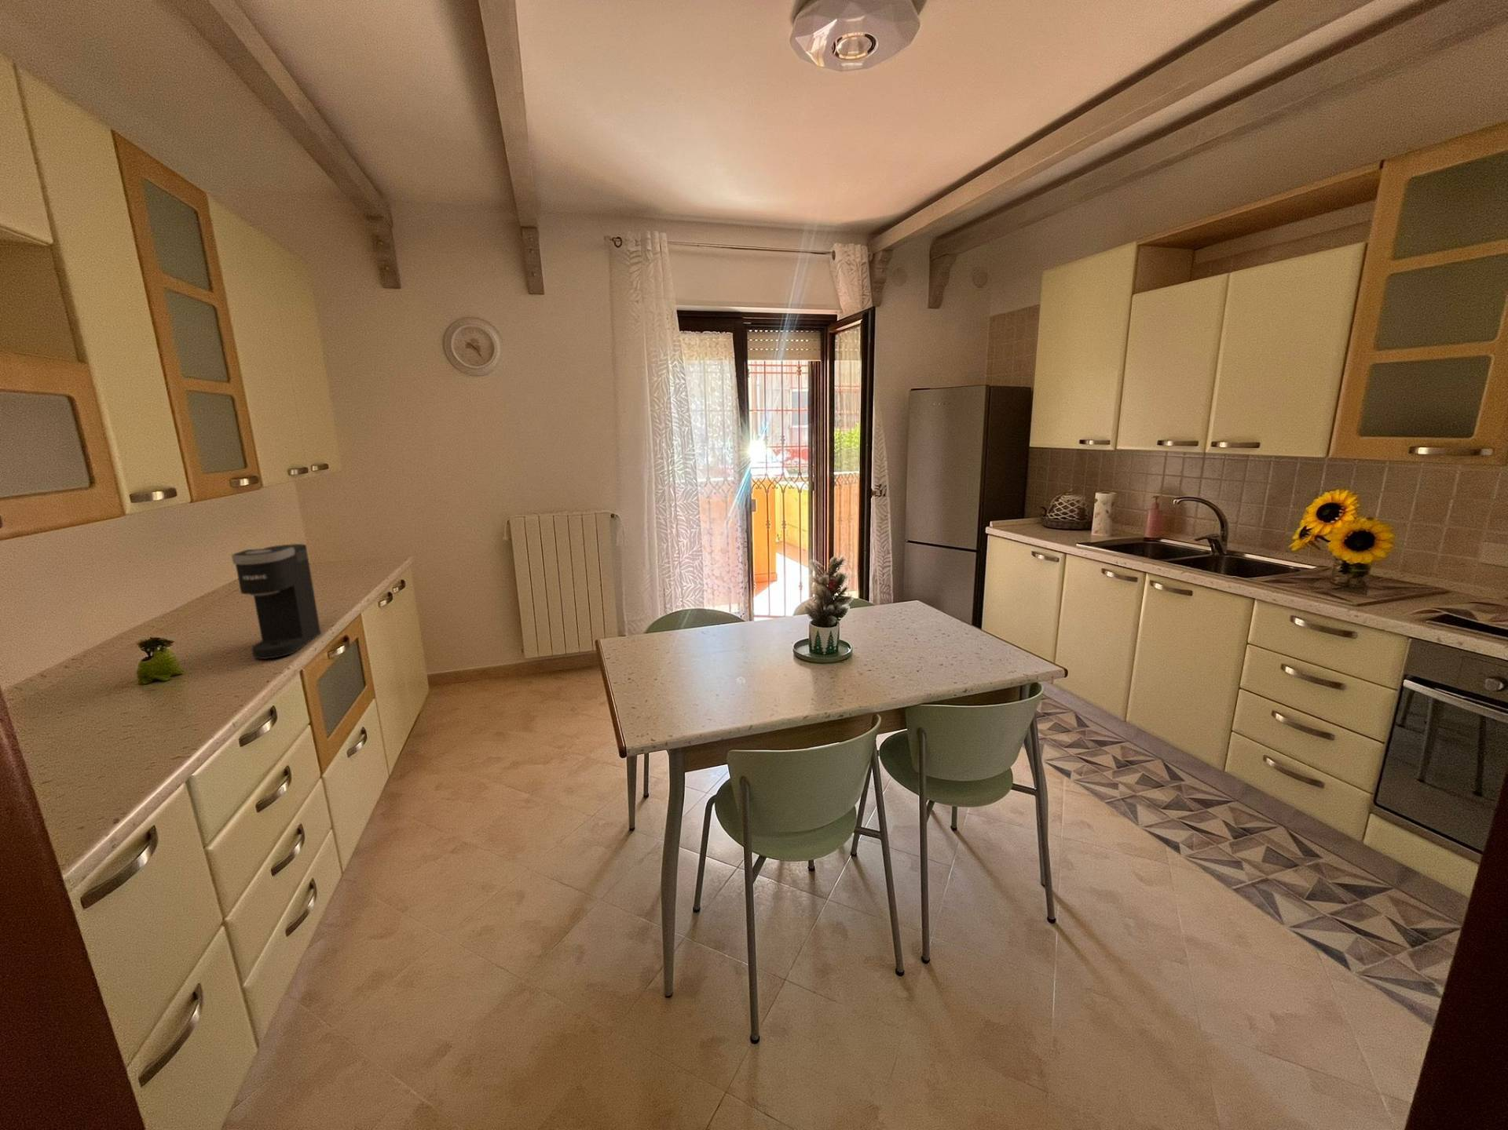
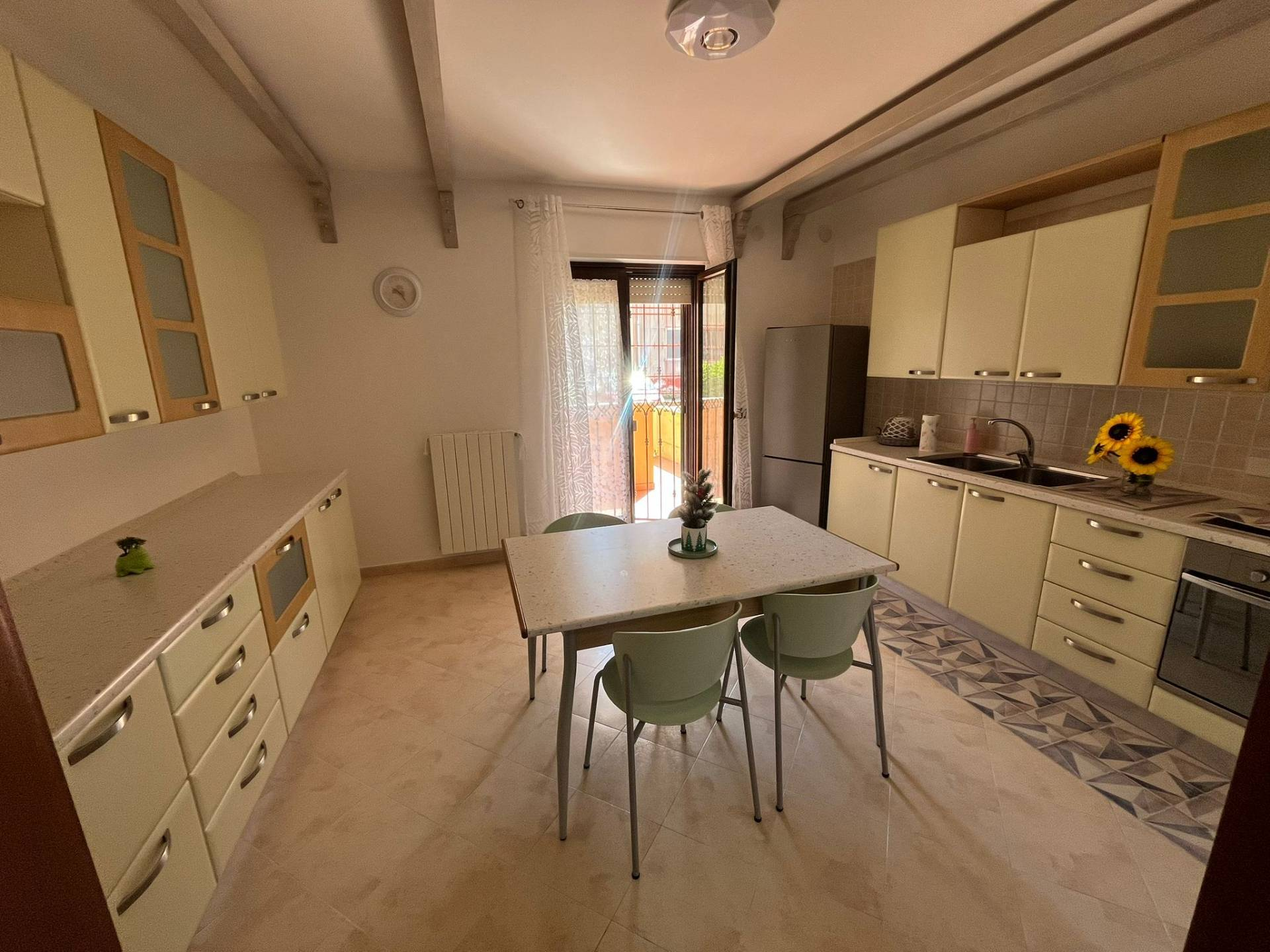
- coffee maker (279, 596)
